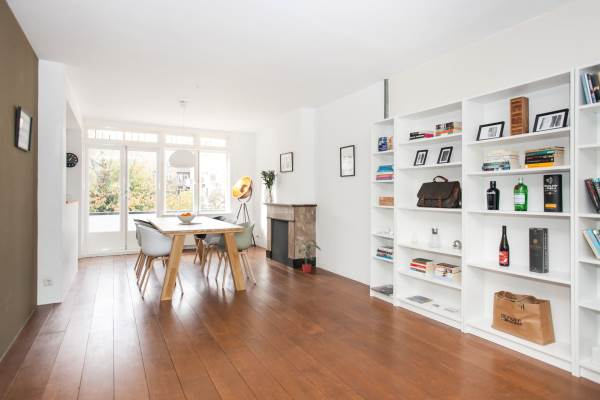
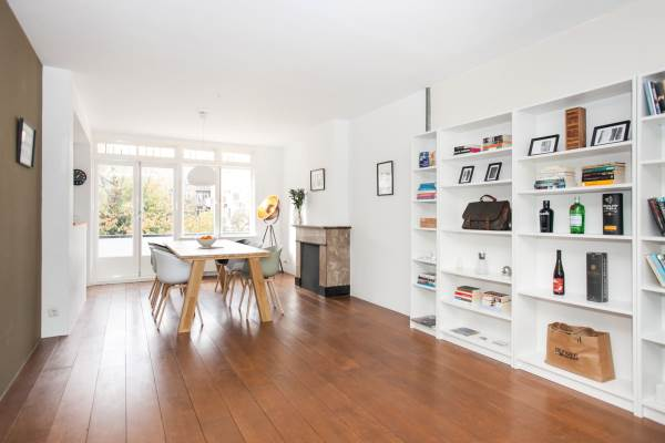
- potted plant (306, 256)
